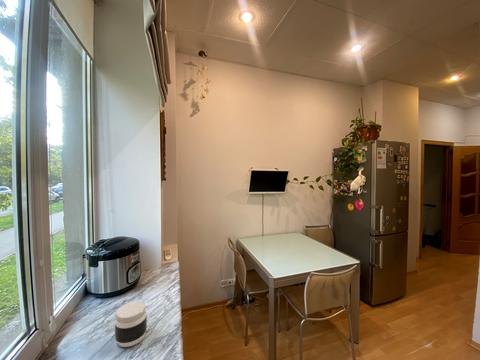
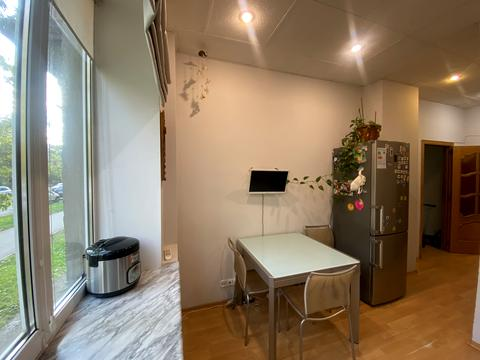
- jar (131, 322)
